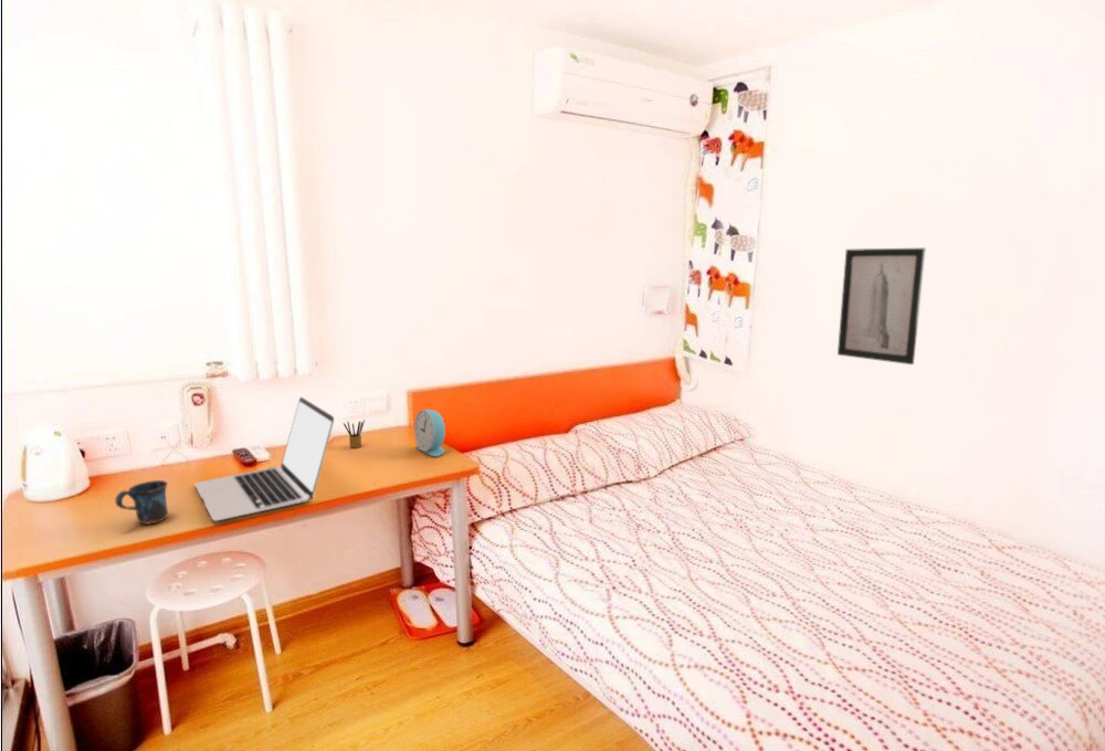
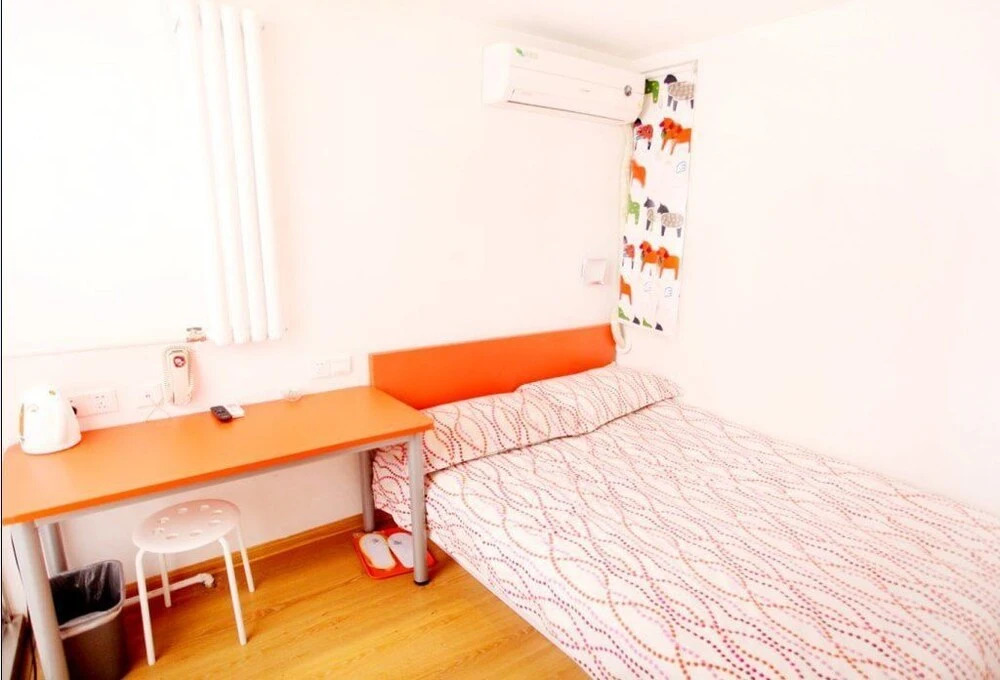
- wall art (878, 305)
- mug (143, 504)
- laptop (266, 468)
- pencil box (354, 433)
- alarm clock (431, 430)
